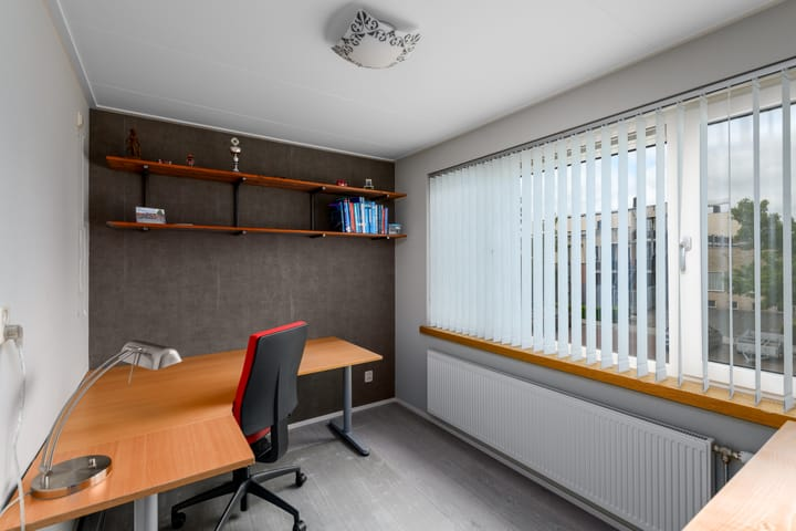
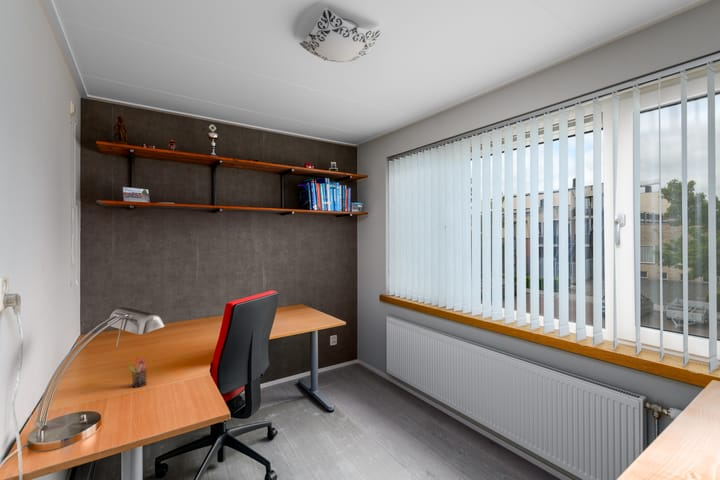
+ pen holder (137, 372)
